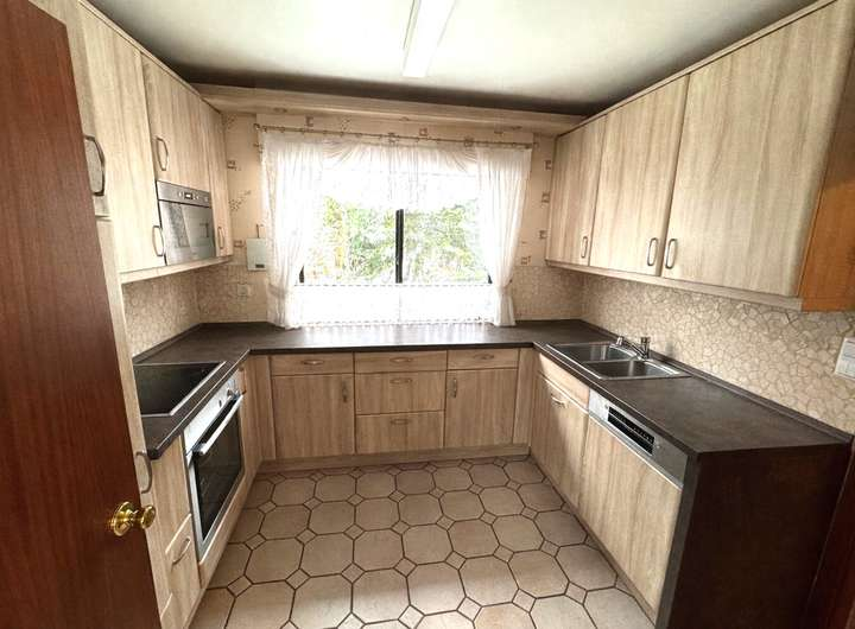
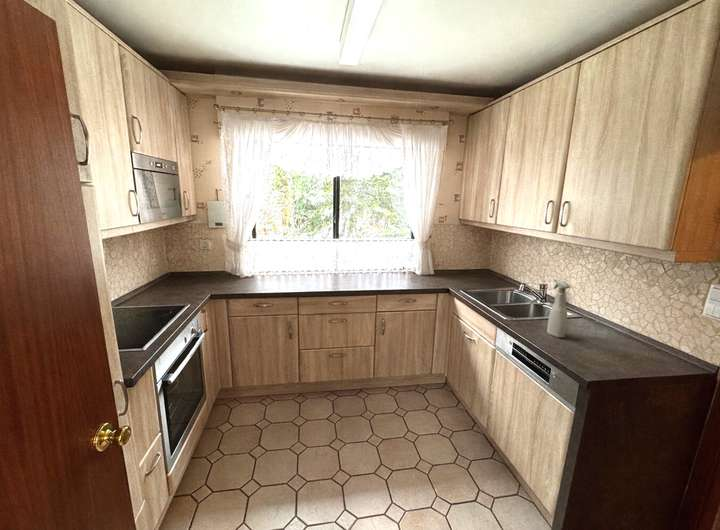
+ spray bottle (559, 308)
